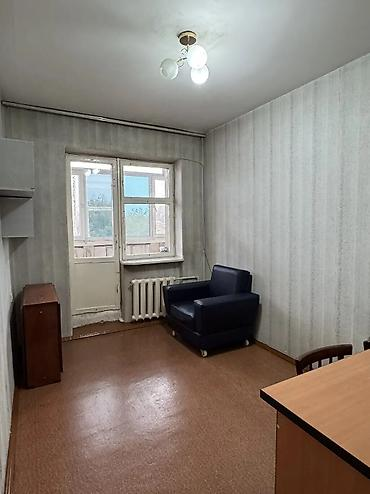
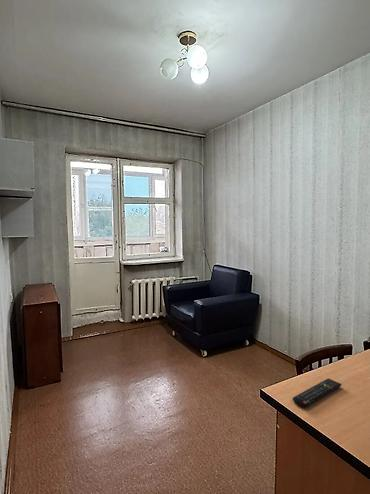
+ remote control (317, 392)
